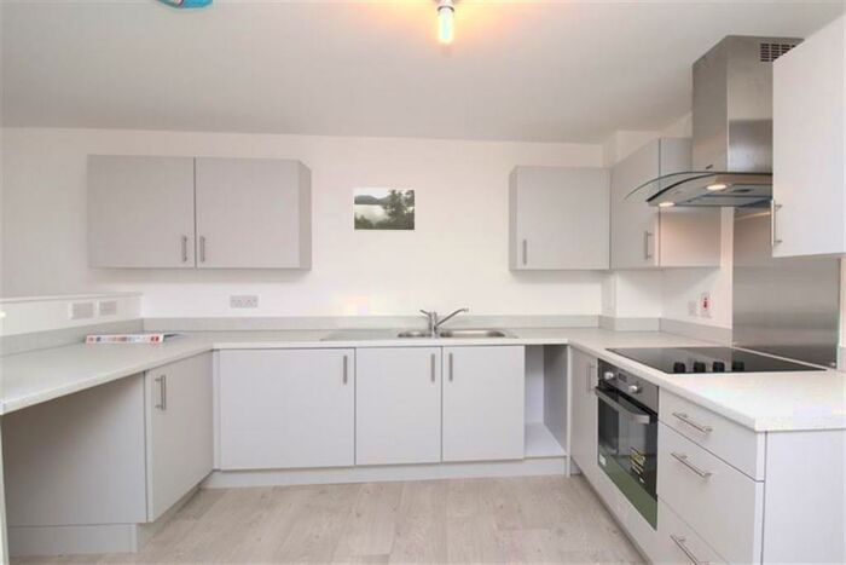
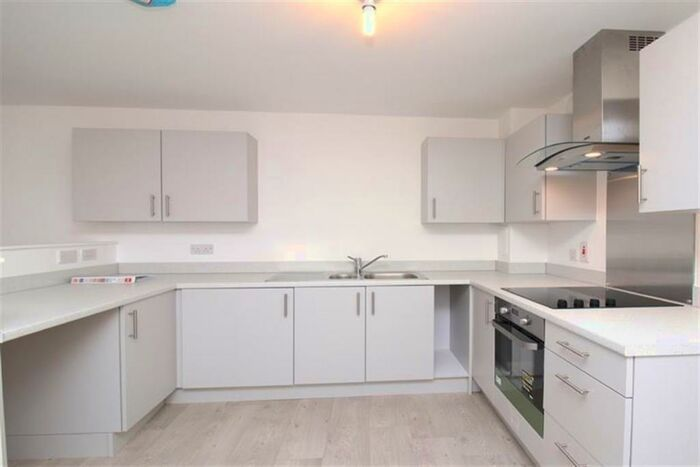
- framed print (384, 209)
